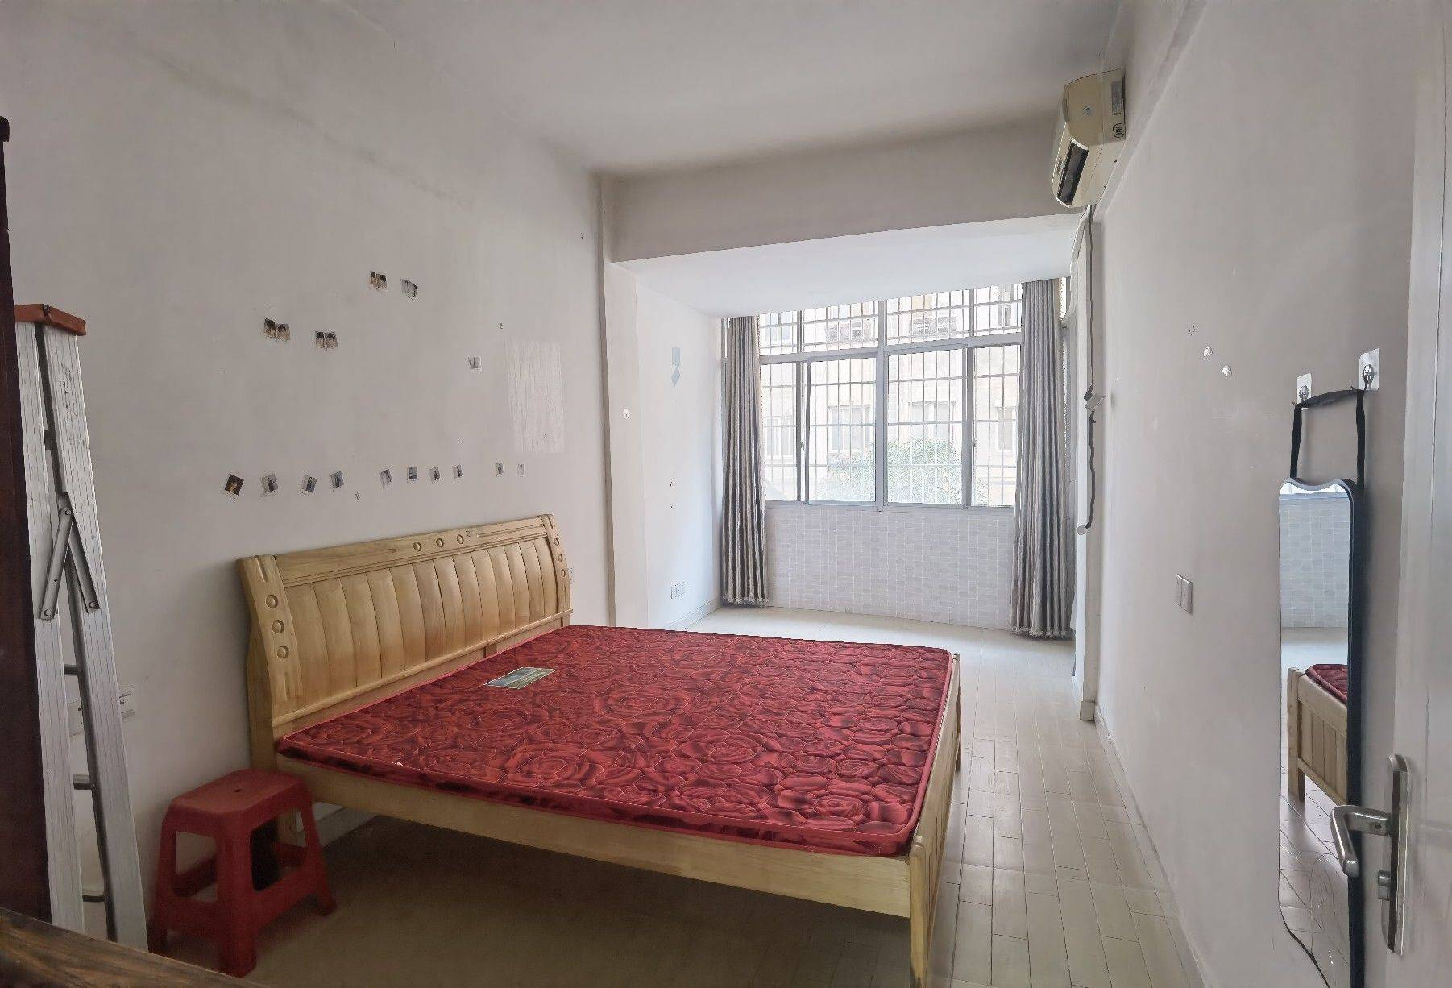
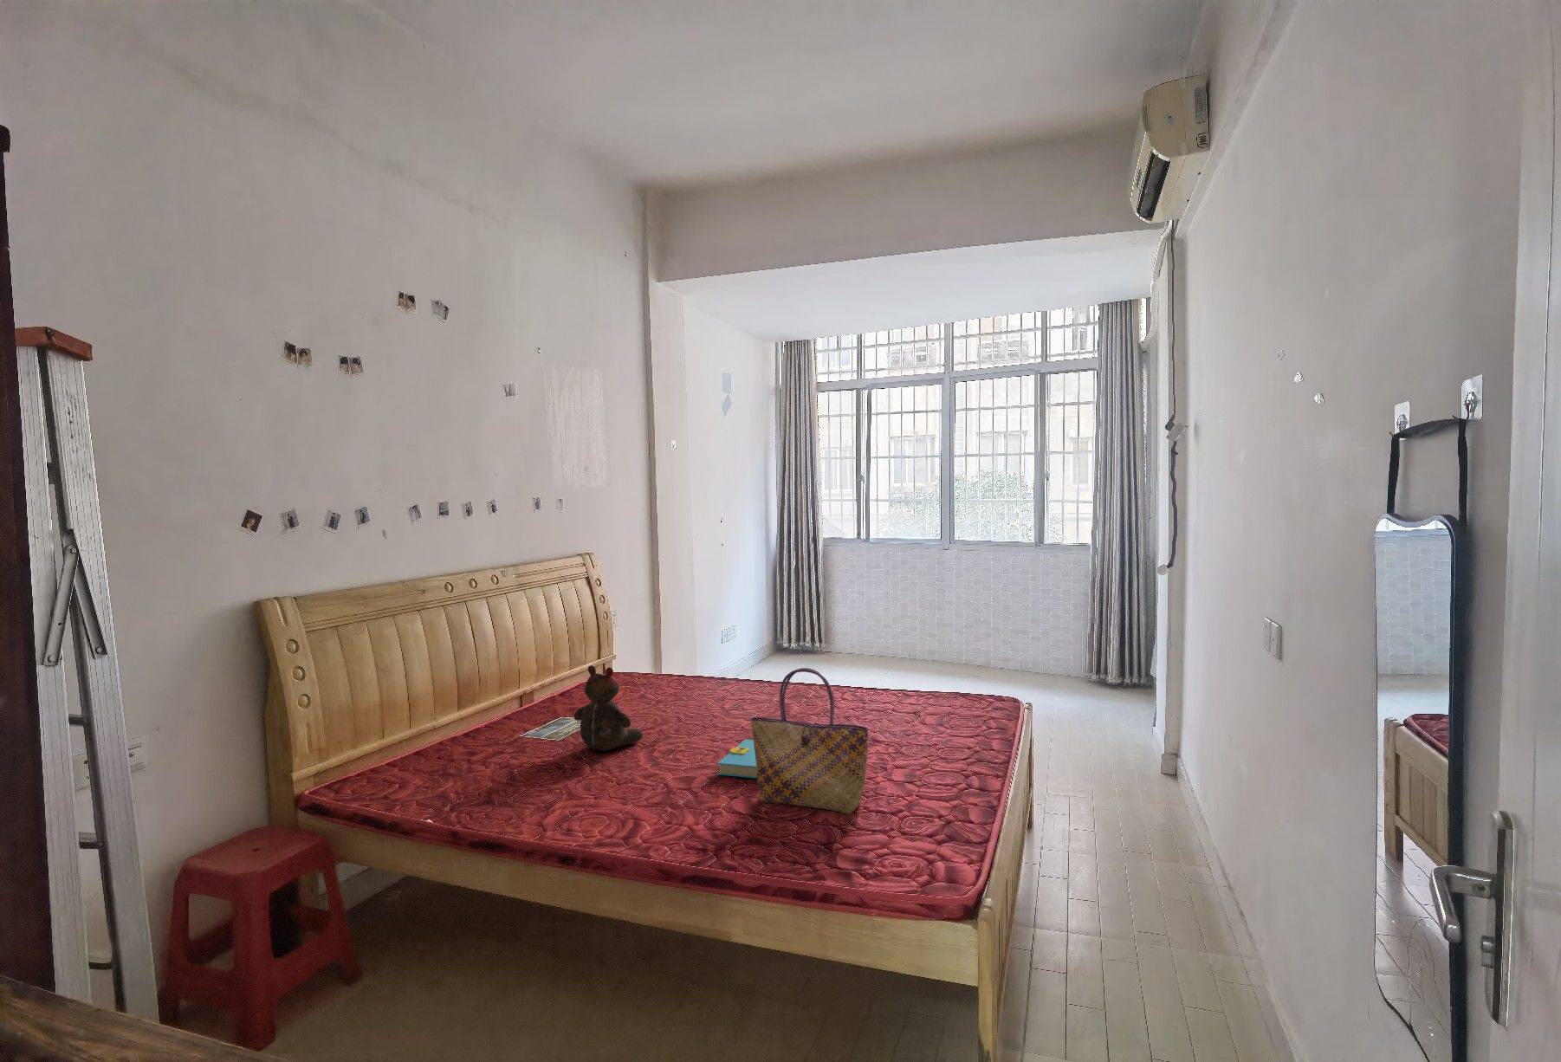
+ teddy bear (610, 704)
+ tote bag (807, 736)
+ book (755, 757)
